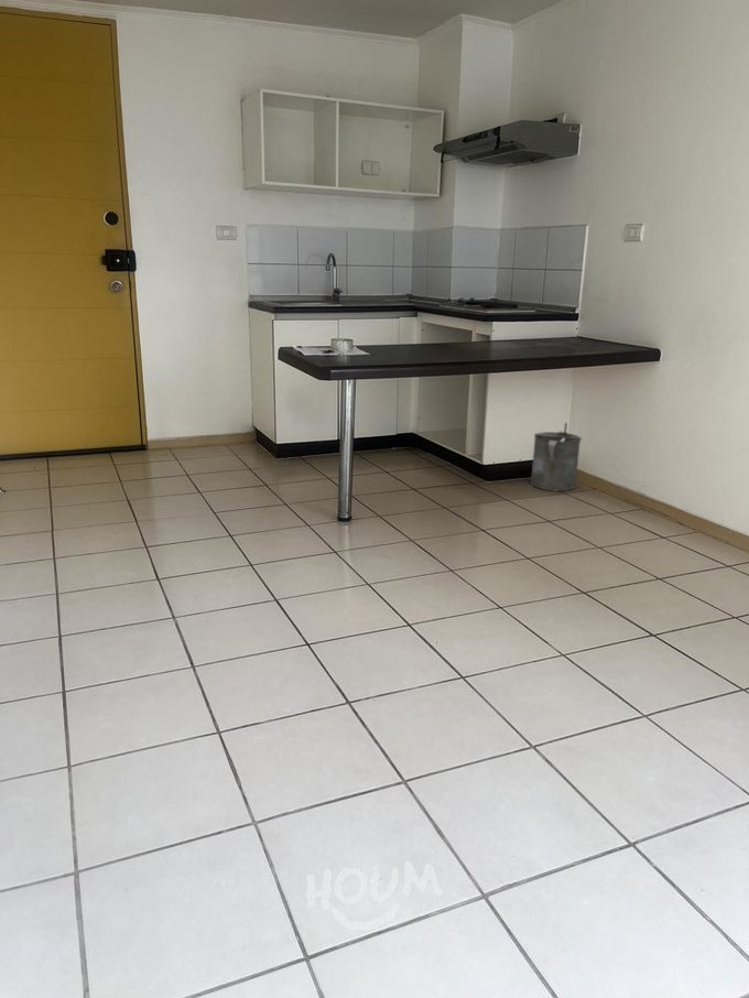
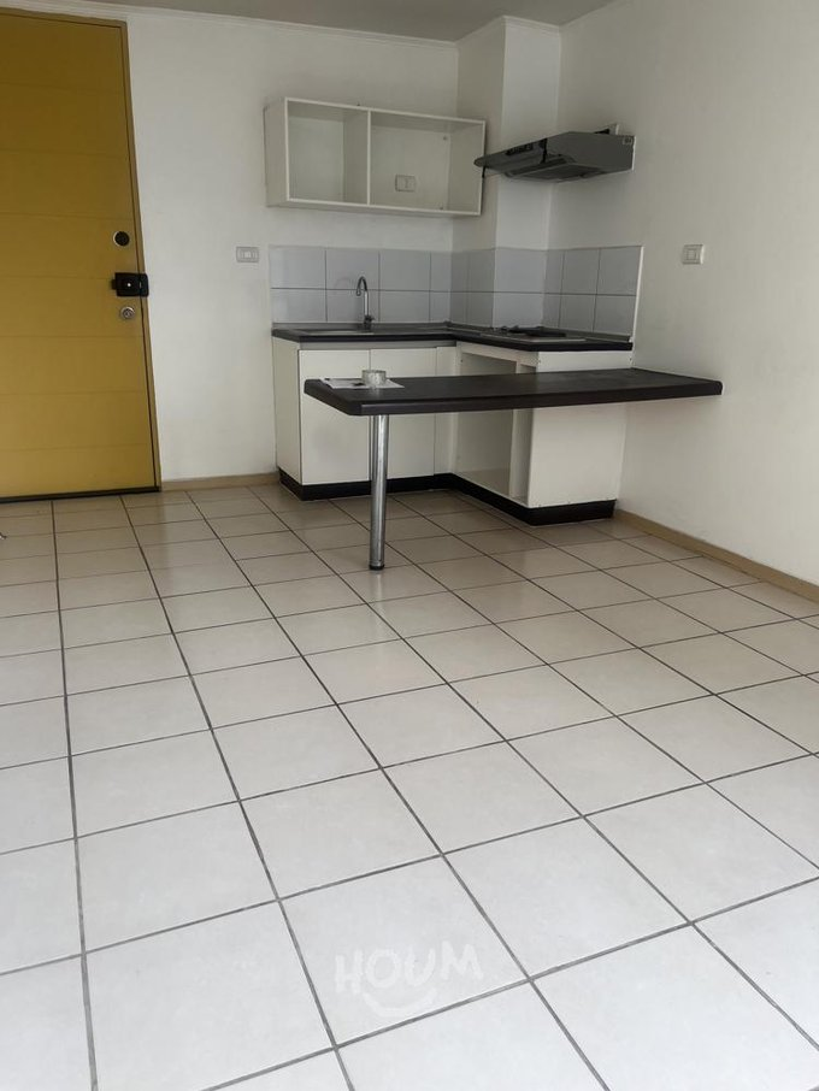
- bucket (556, 454)
